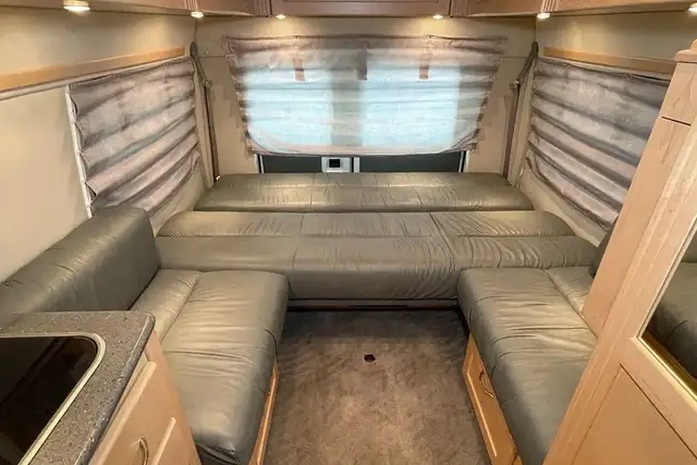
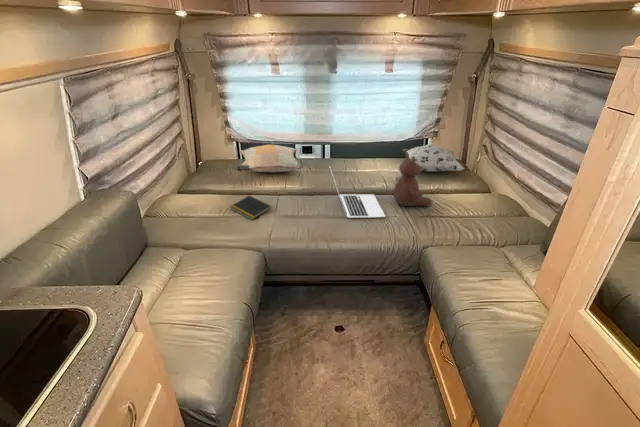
+ decorative pillow (269, 159)
+ laptop (356, 194)
+ notepad (250, 207)
+ decorative pillow (431, 158)
+ stuffed bear (414, 179)
